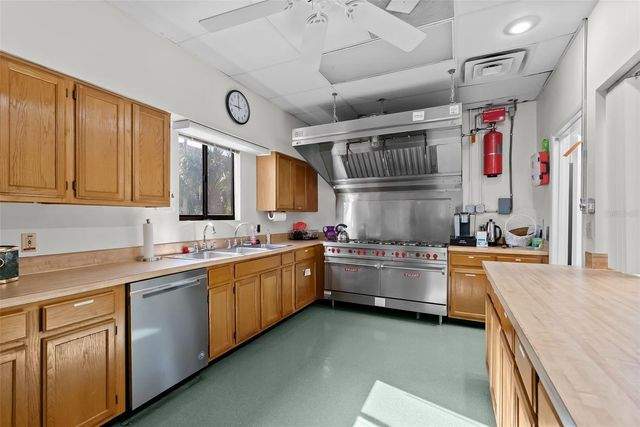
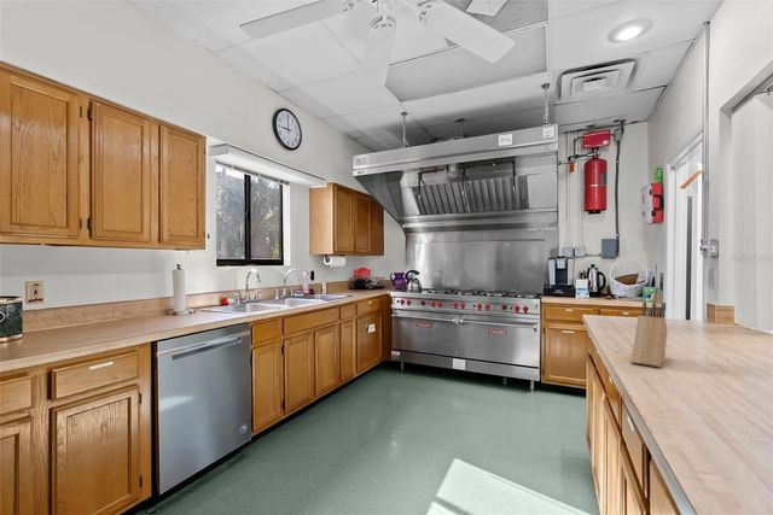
+ knife block (650, 330)
